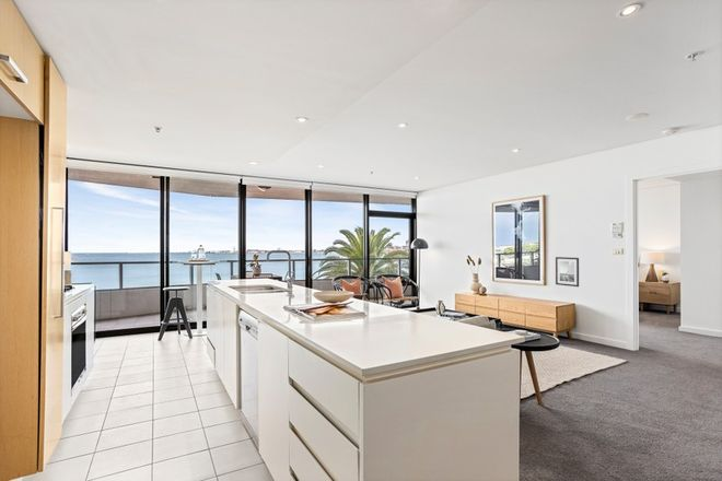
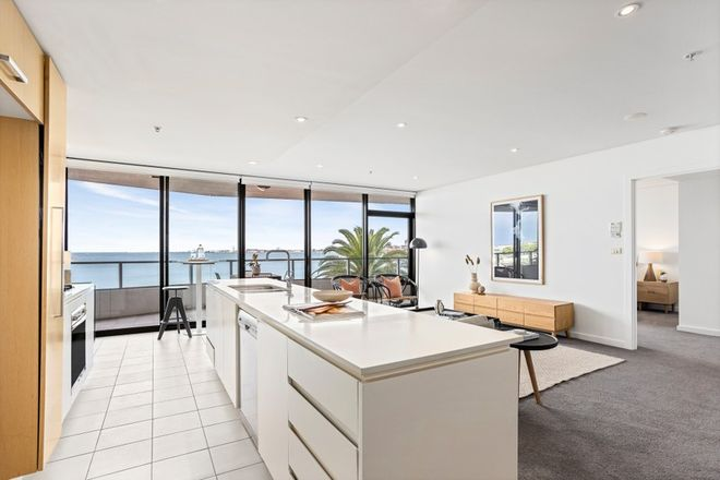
- wall art (567, 271)
